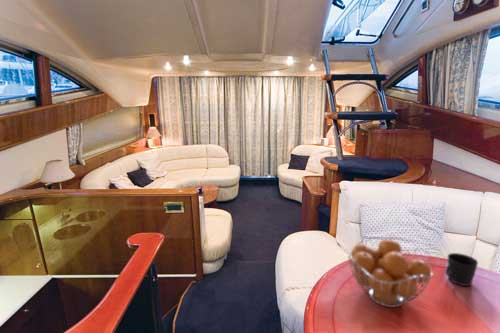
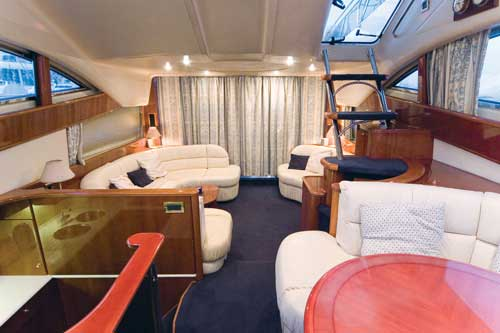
- fruit basket (387, 271)
- cup (458, 270)
